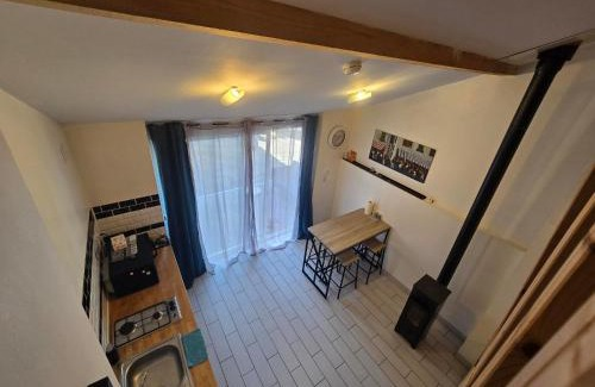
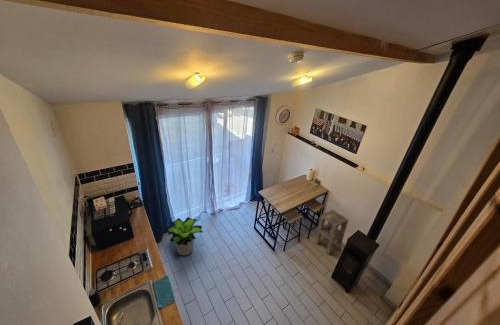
+ potted plant (185, 237)
+ side table (330, 231)
